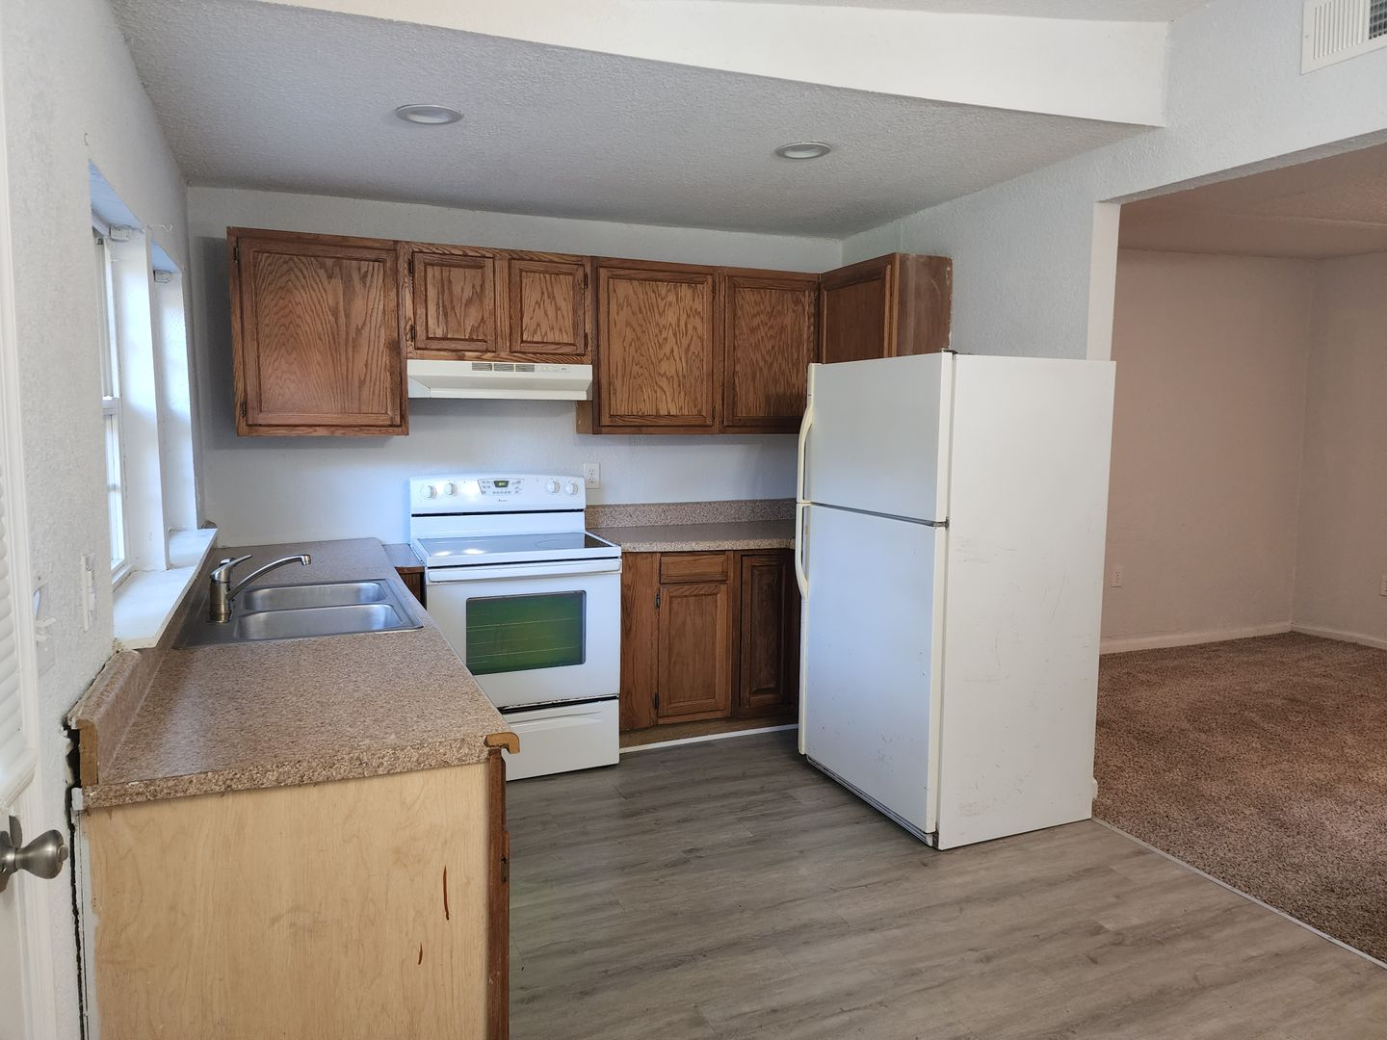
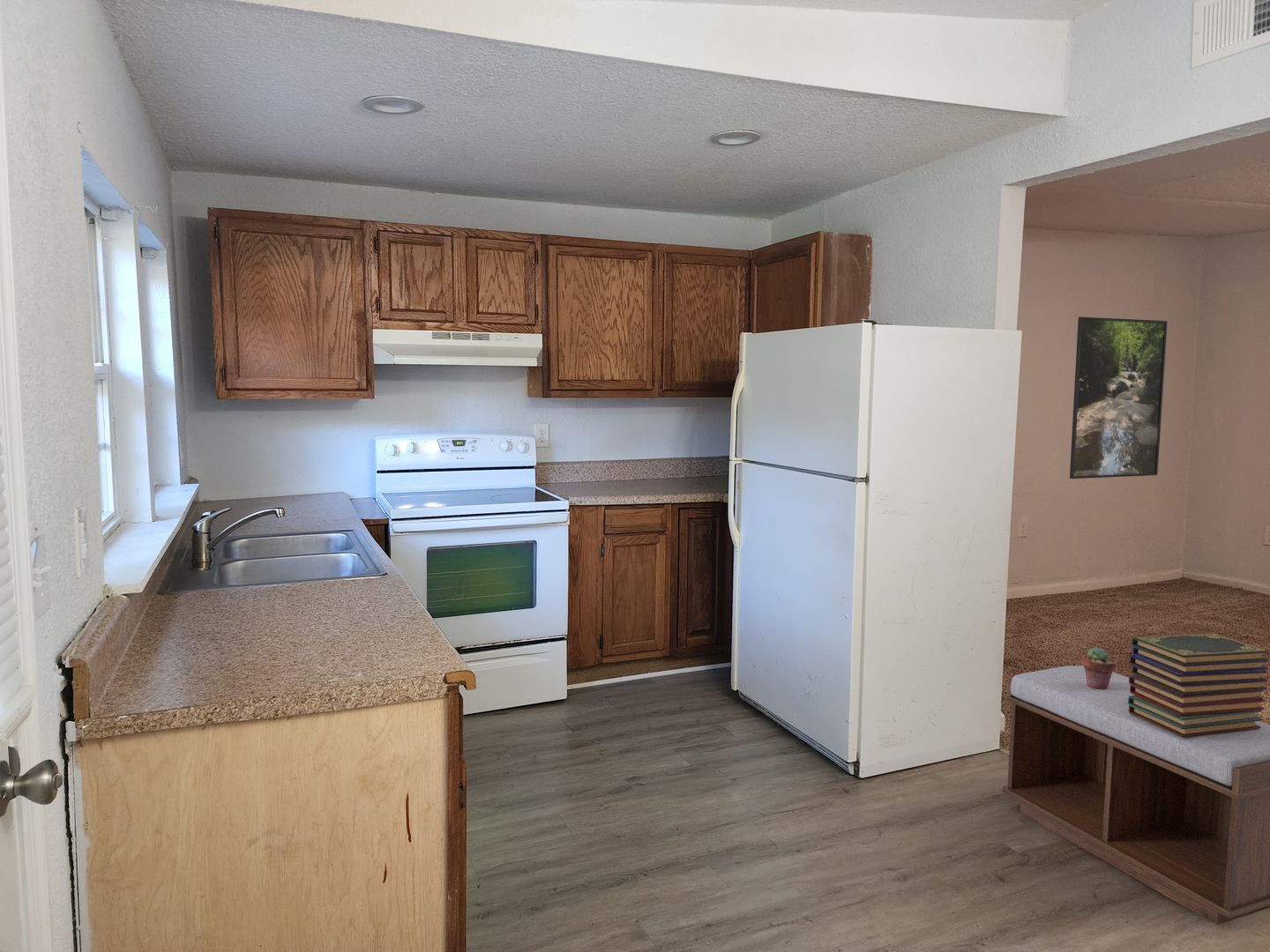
+ book stack (1196, 681)
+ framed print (1118, 398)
+ potted succulent (1098, 666)
+ bench (1146, 777)
